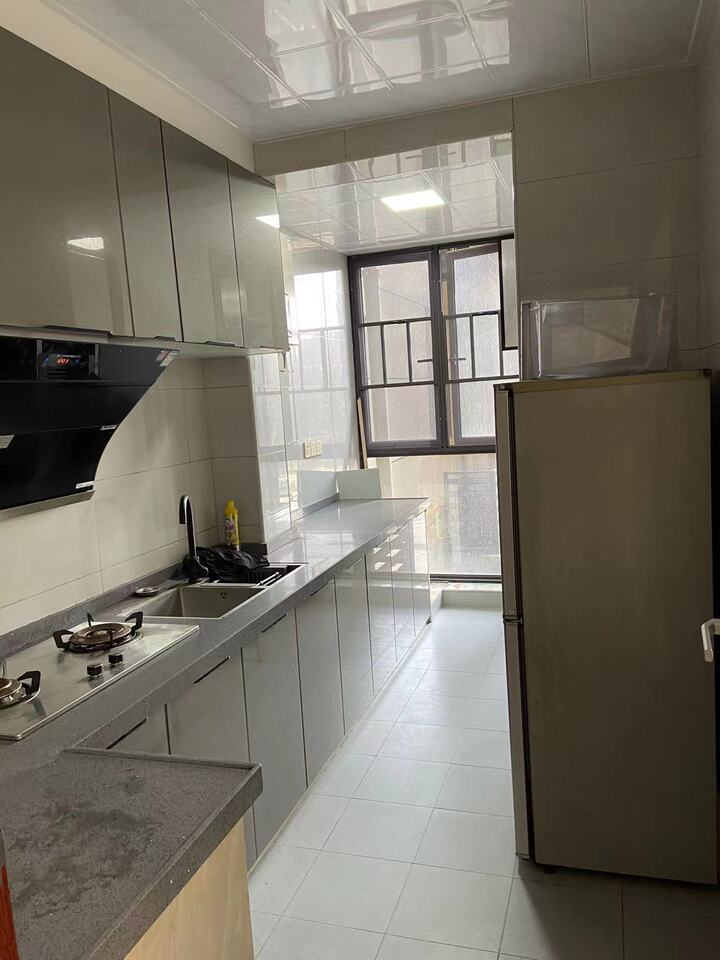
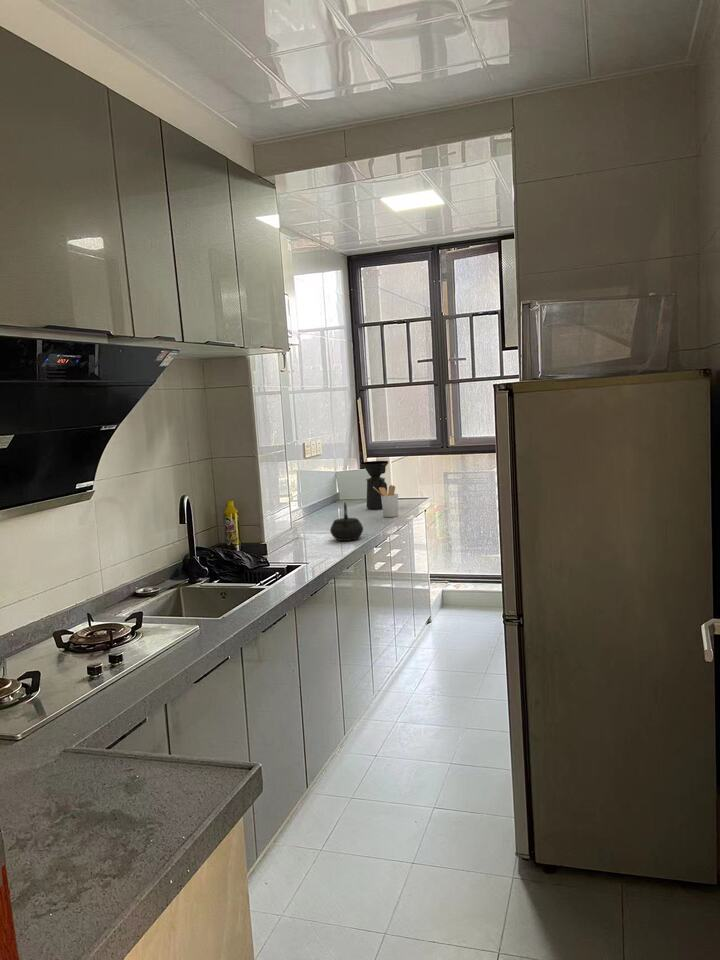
+ kettle (346, 520)
+ coffee maker (376, 485)
+ utensil holder (385, 500)
